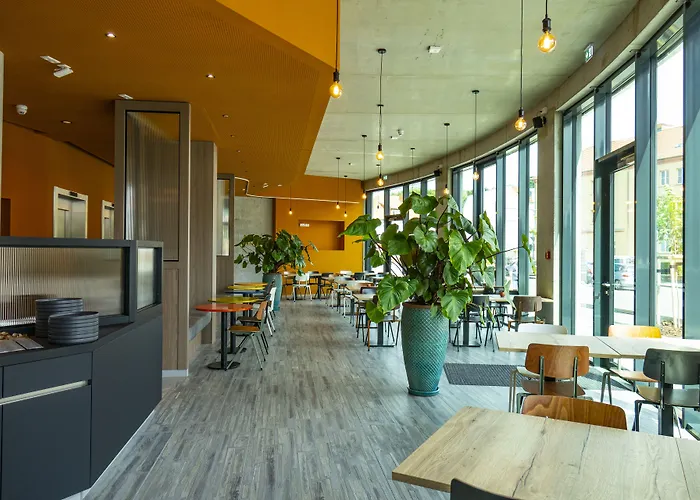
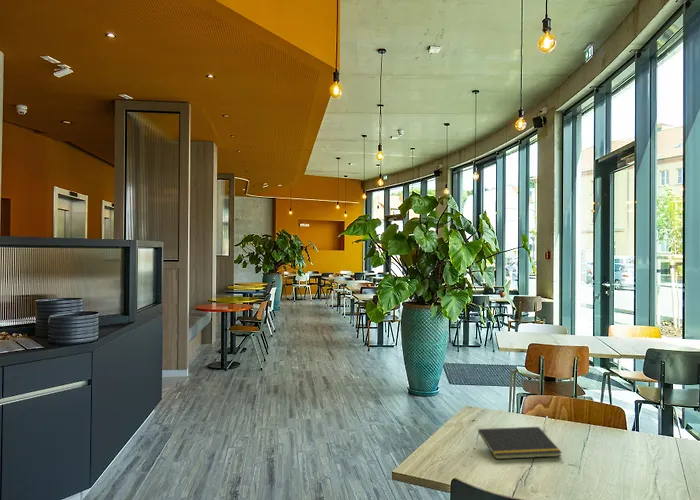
+ notepad (518, 442)
